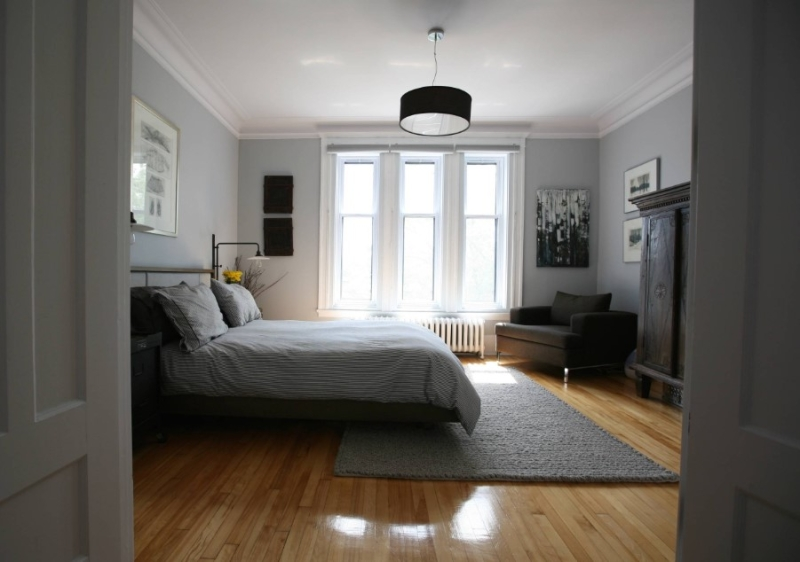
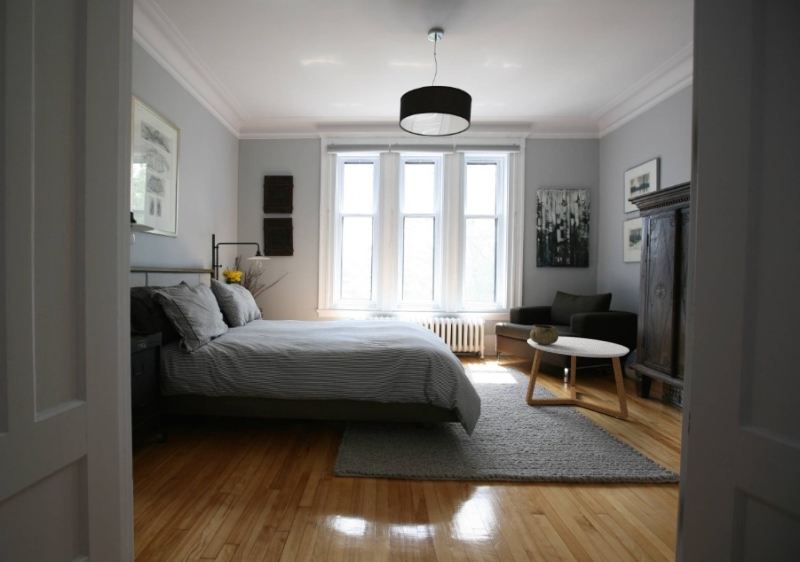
+ coffee table (574, 374)
+ decorative bowl (543, 335)
